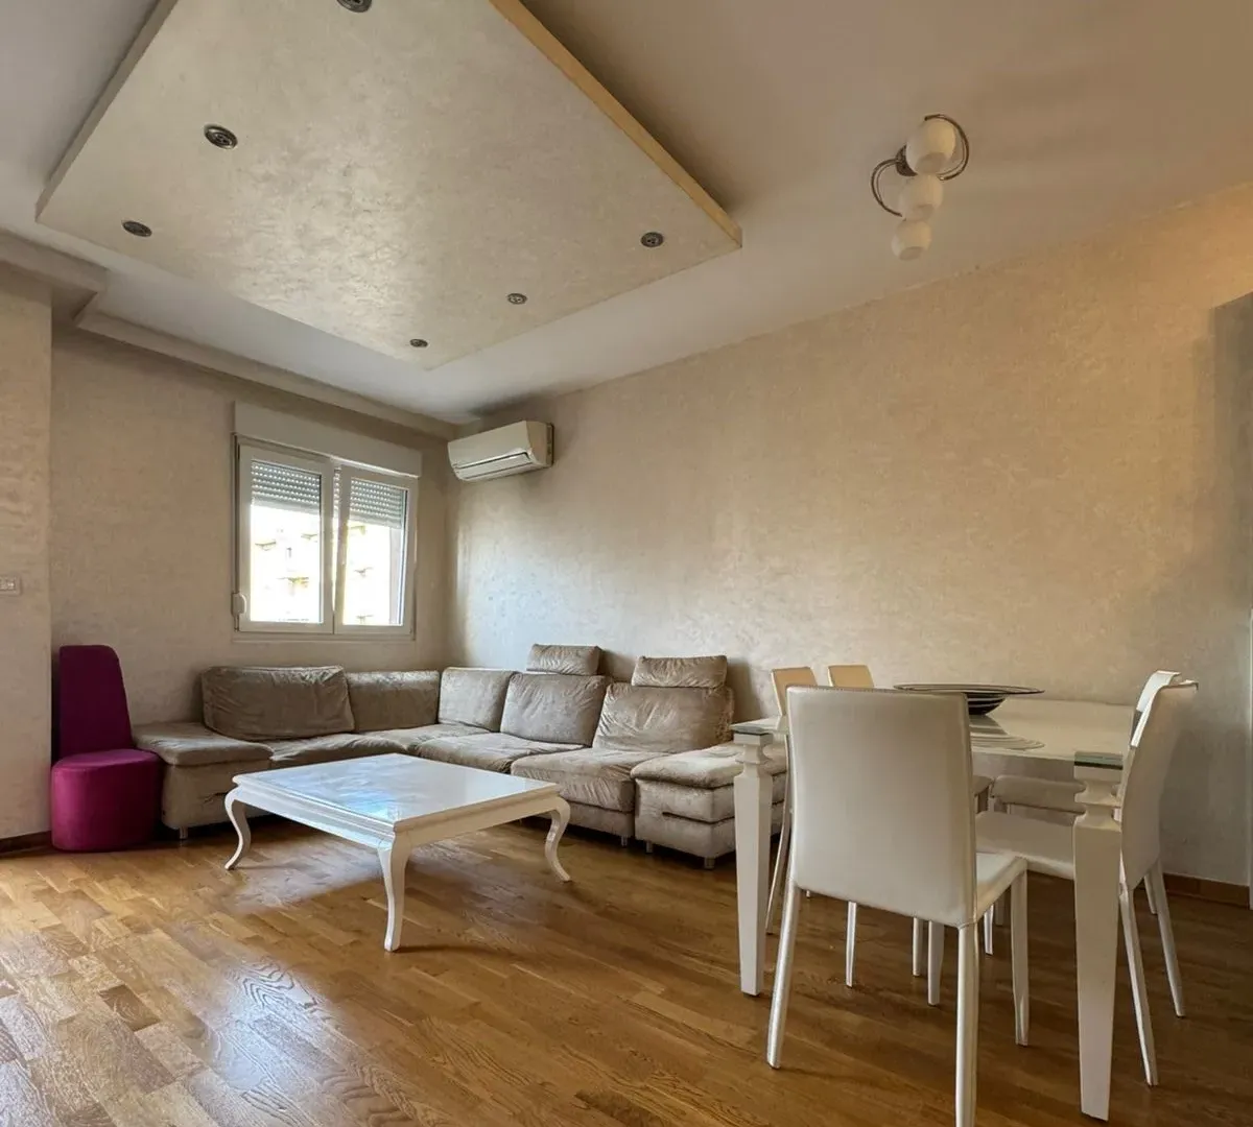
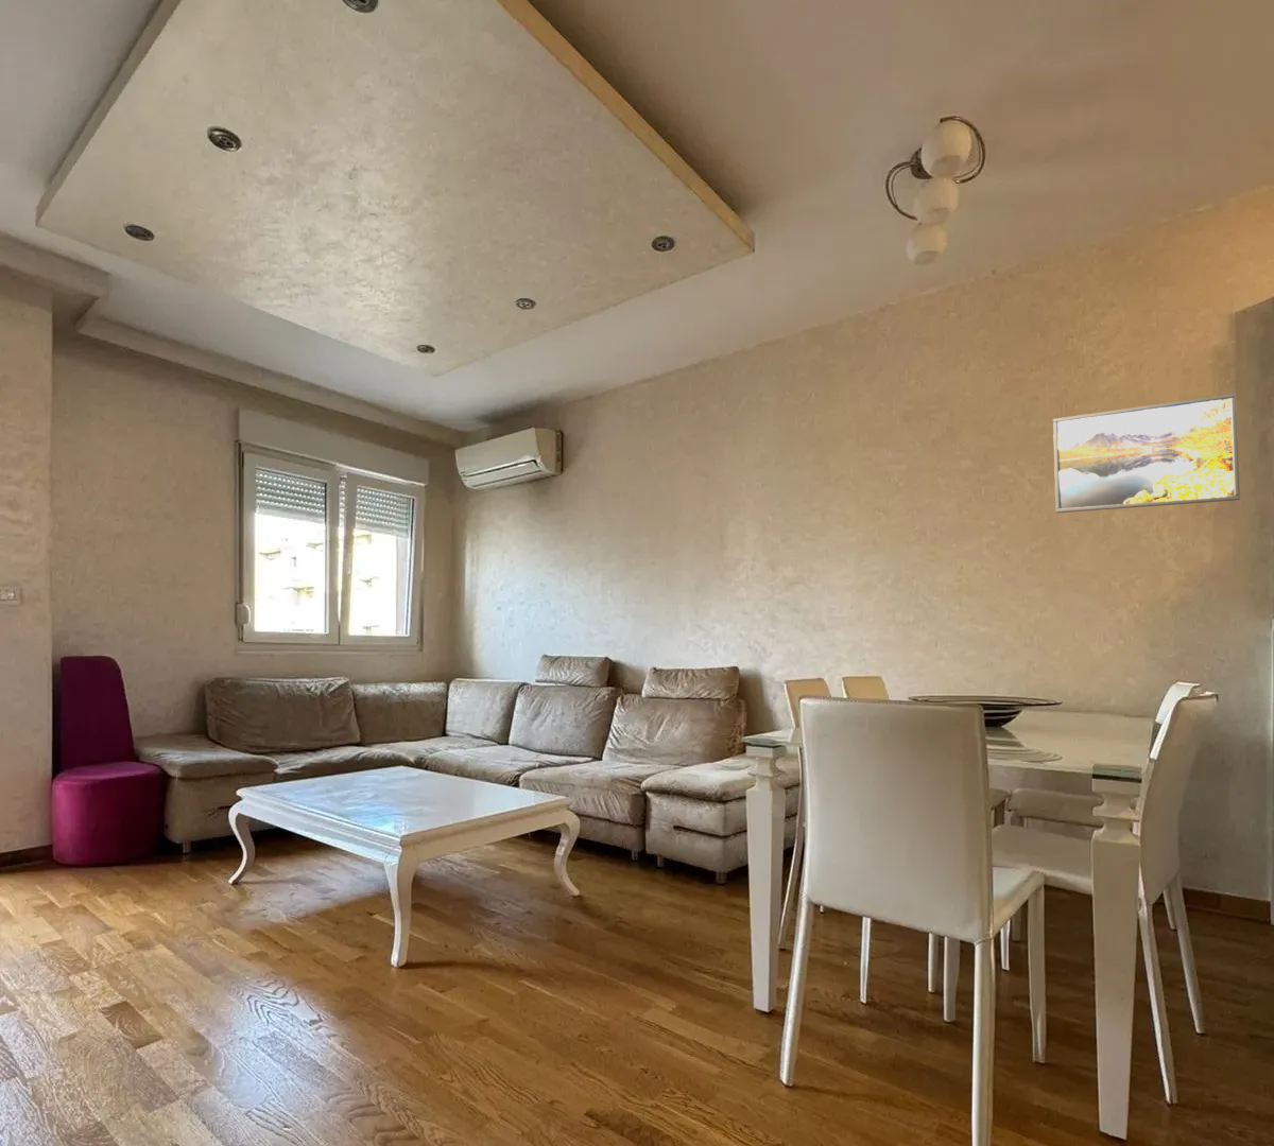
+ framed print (1140, 456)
